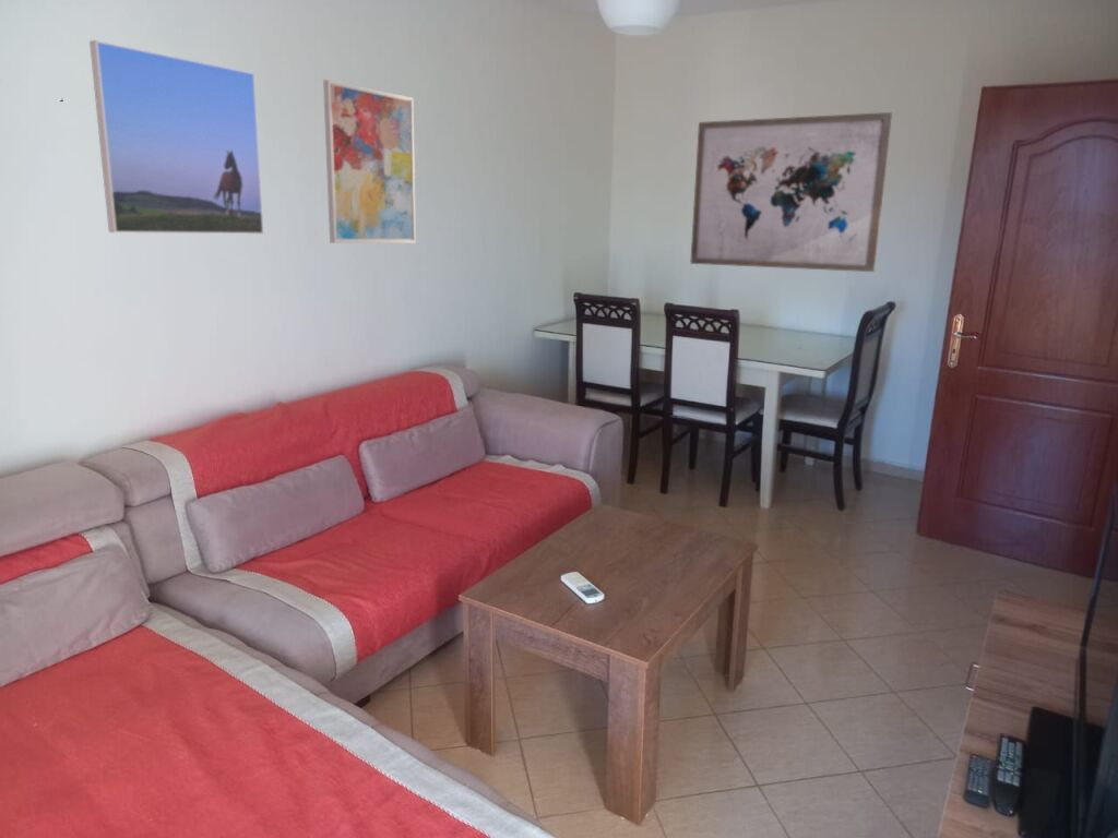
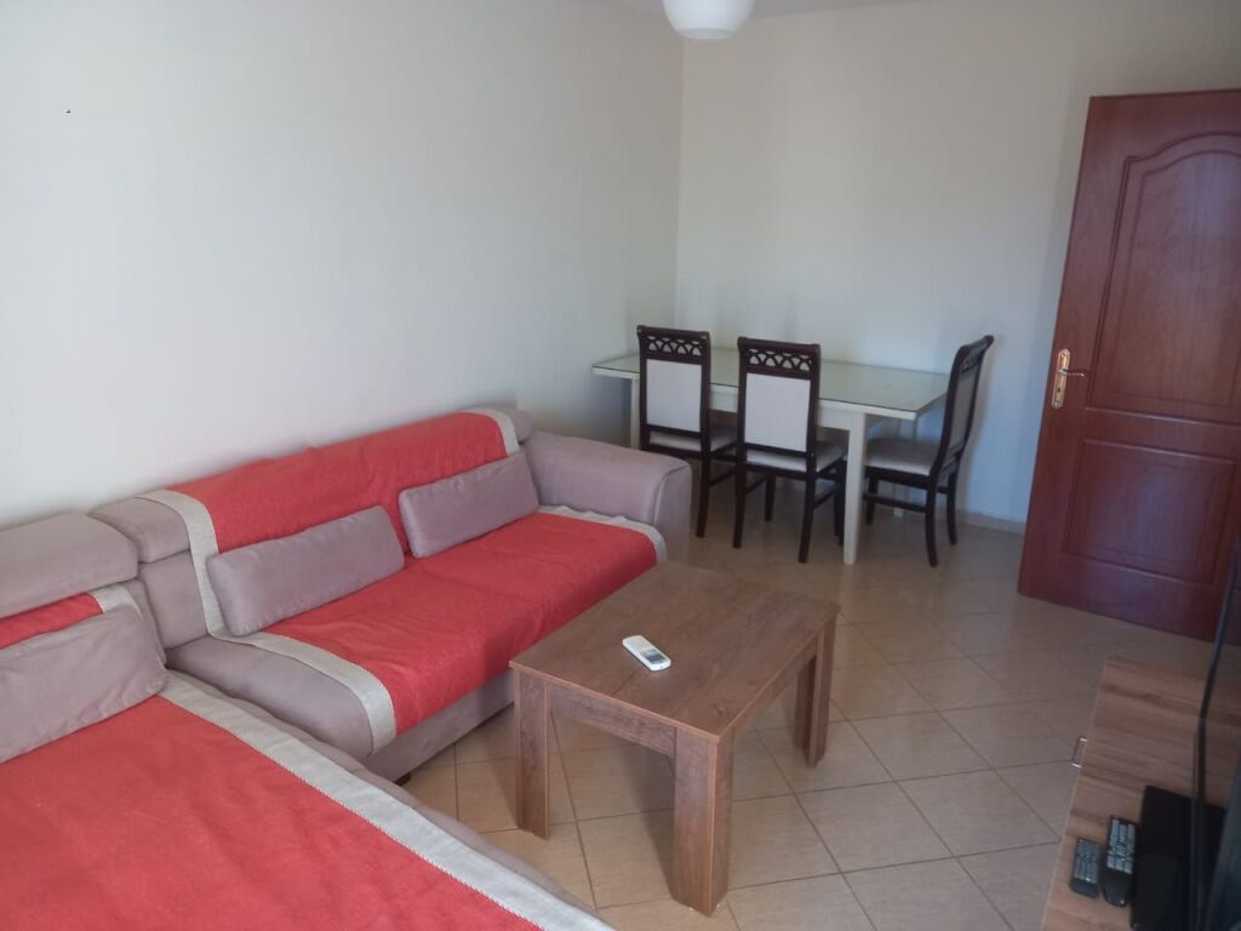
- wall art (372, 167)
- wall art (783, 193)
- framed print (186, 147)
